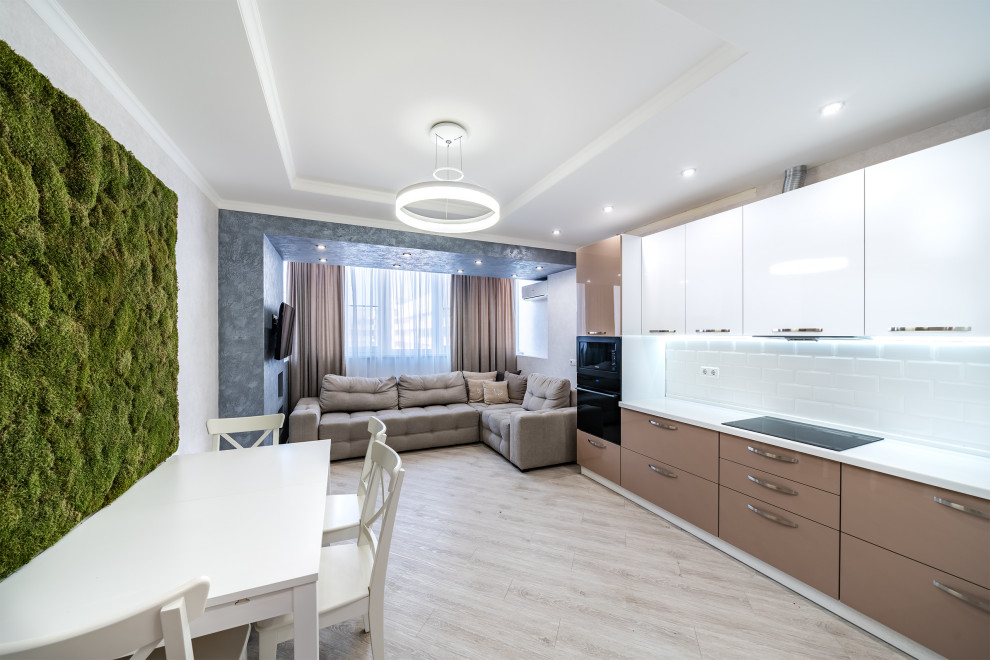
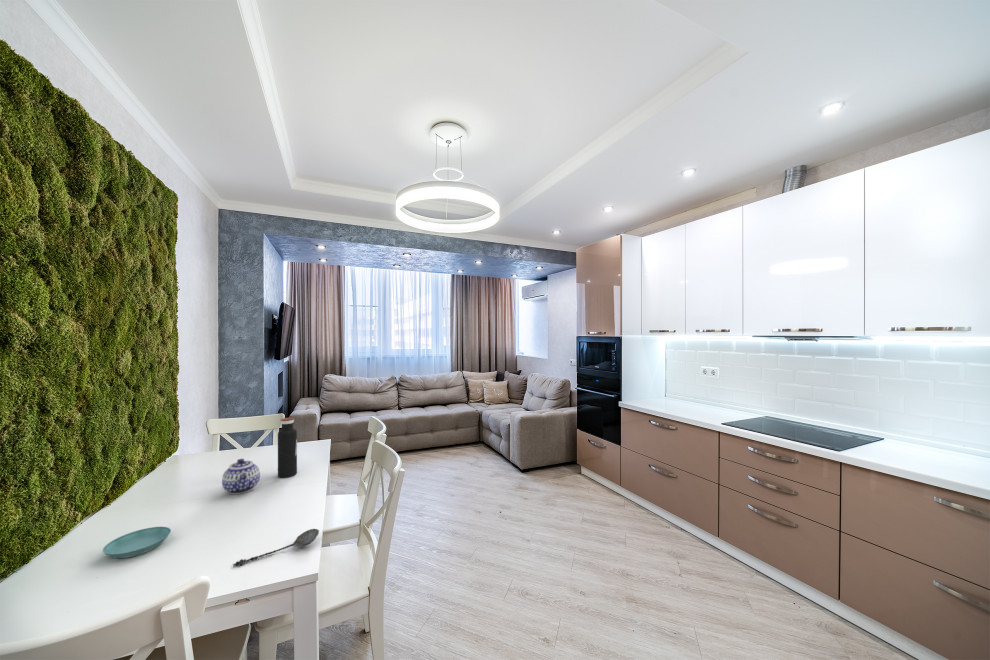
+ saucer (138, 543)
+ water bottle (287, 446)
+ teapot (241, 474)
+ spoon (278, 549)
